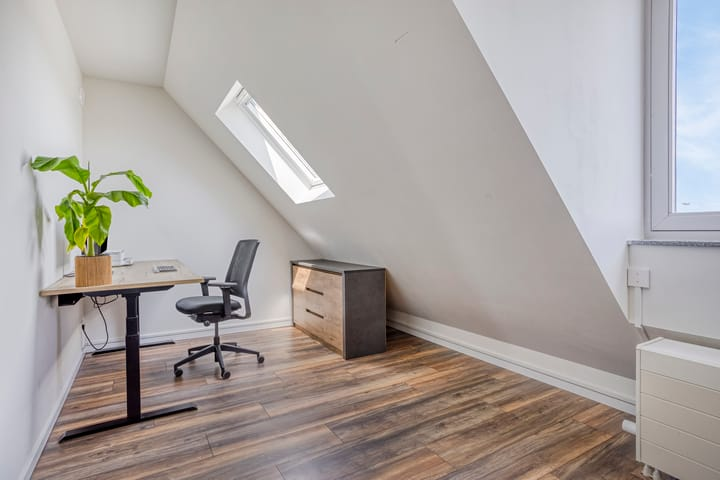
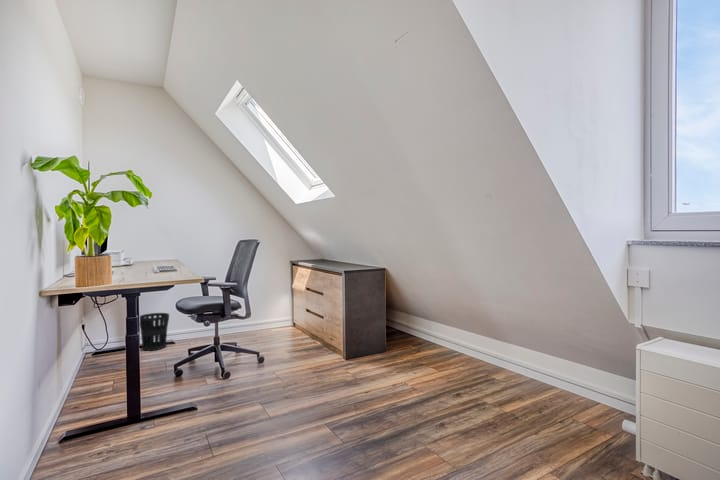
+ wastebasket (154, 331)
